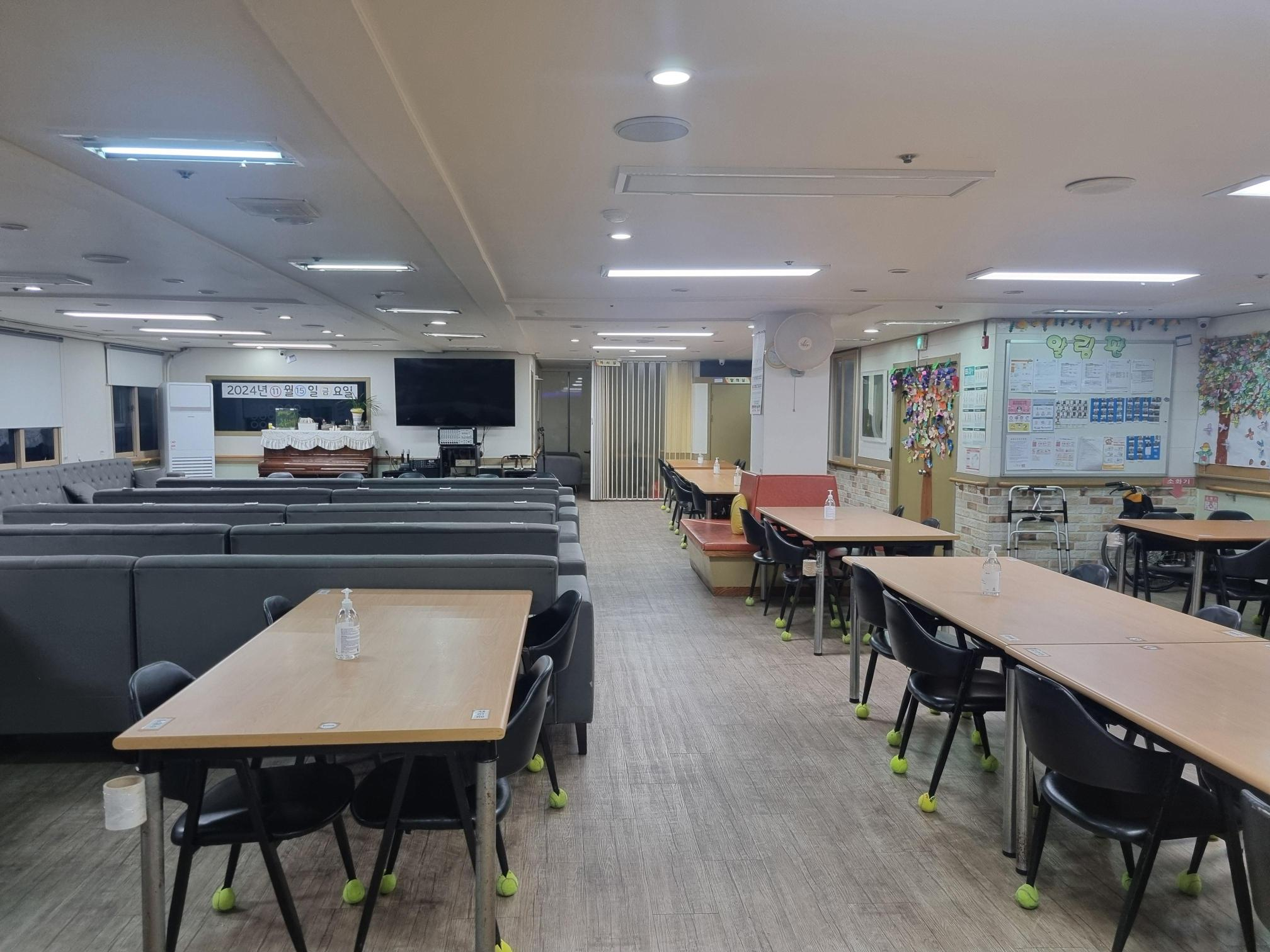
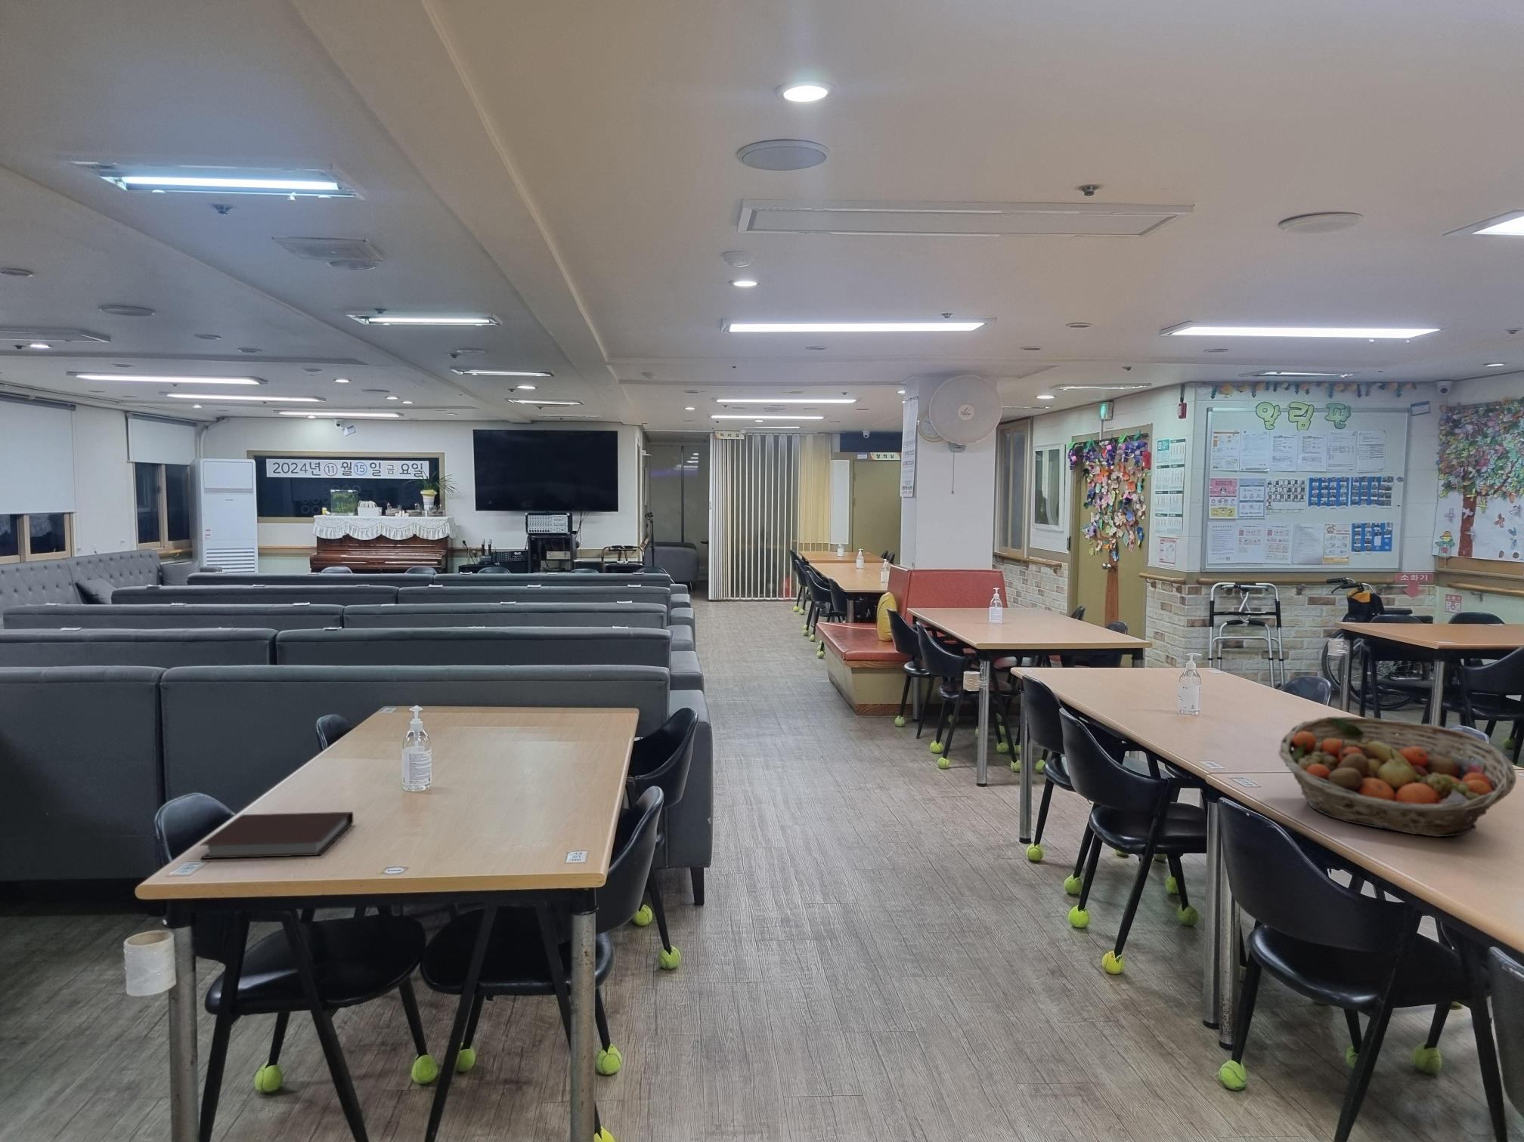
+ fruit basket (1390, 774)
+ notebook (281, 833)
